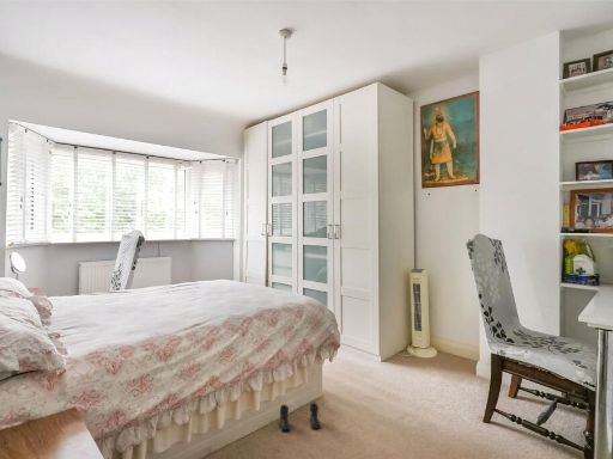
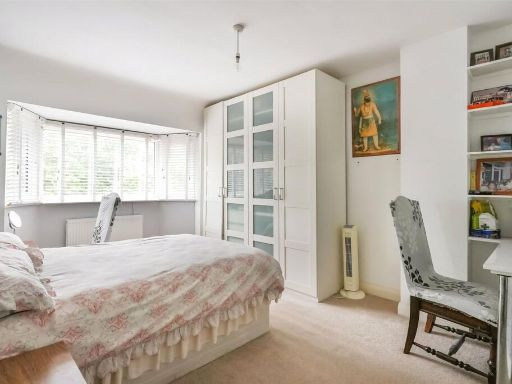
- boots (310, 418)
